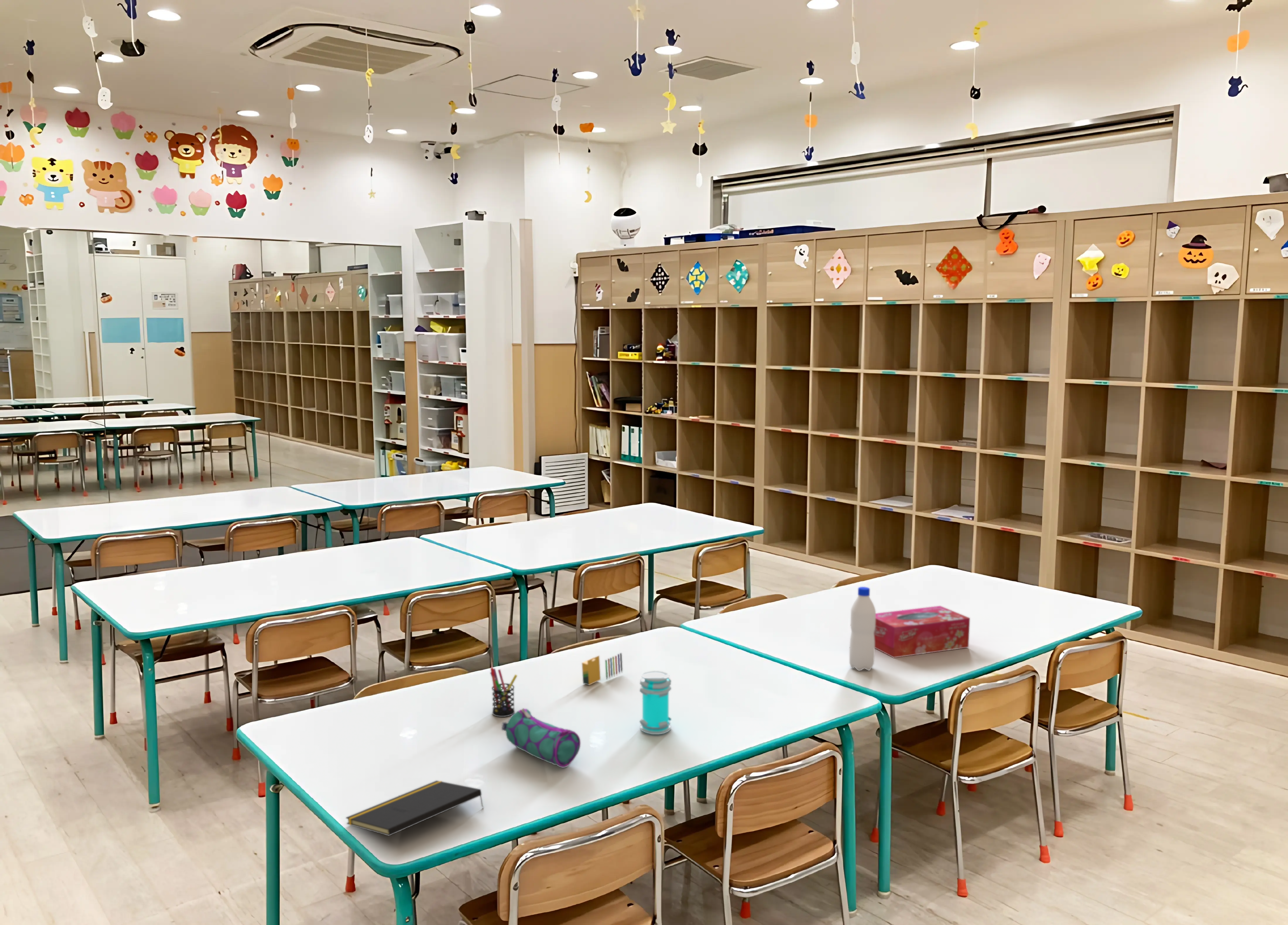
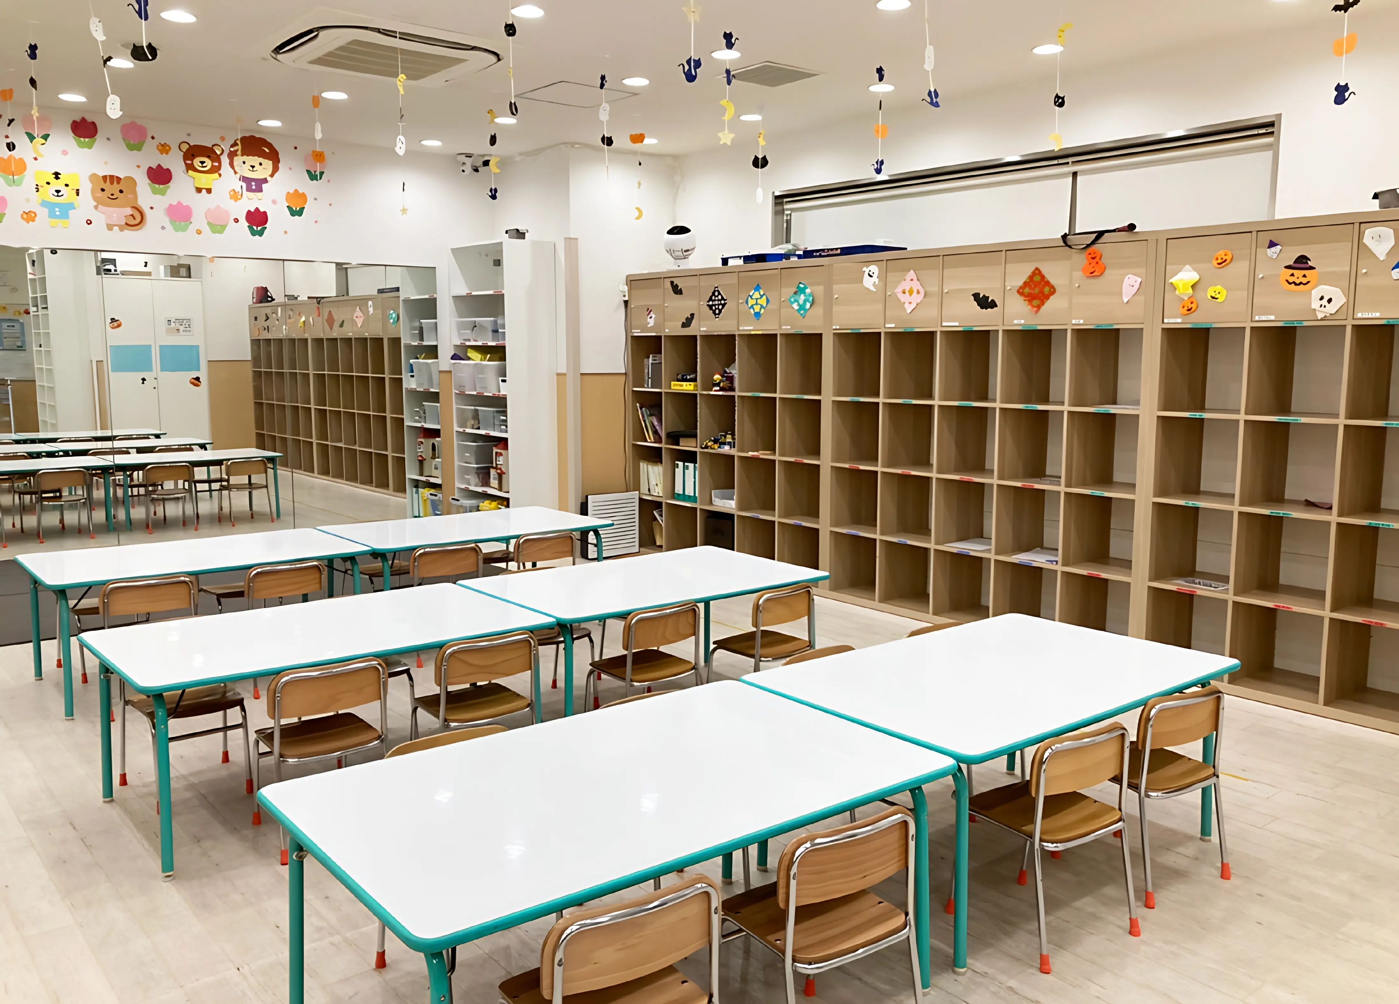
- tissue box (918, 631)
- notepad (414, 806)
- pen holder (501, 691)
- crayon (600, 667)
- pencil case (541, 737)
- jar (655, 701)
- water bottle (863, 628)
